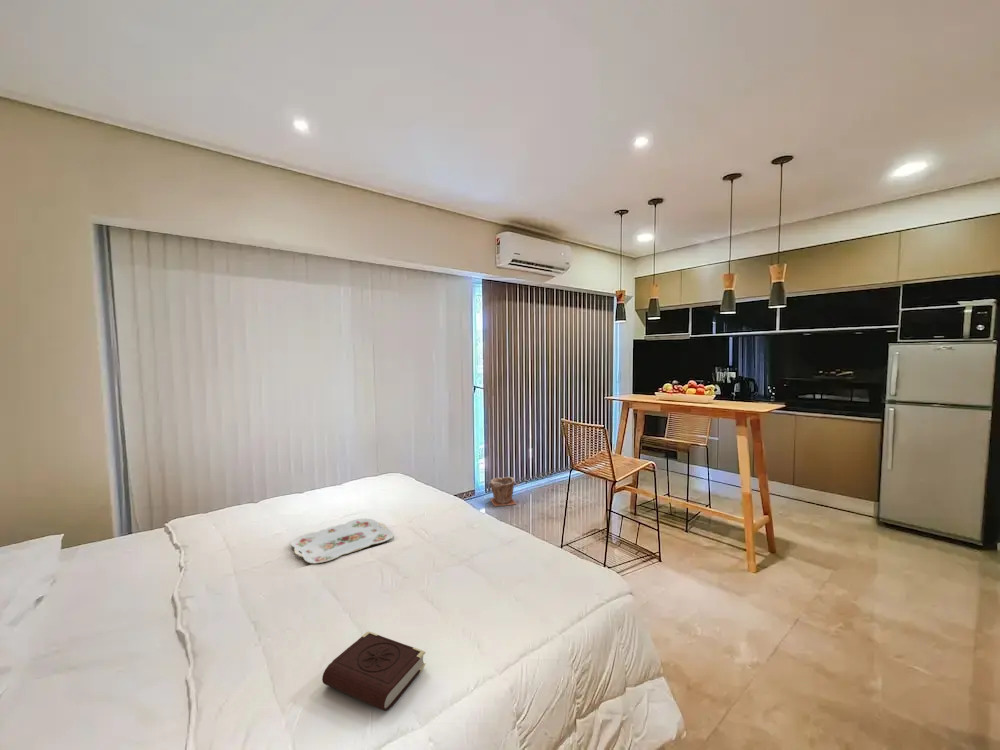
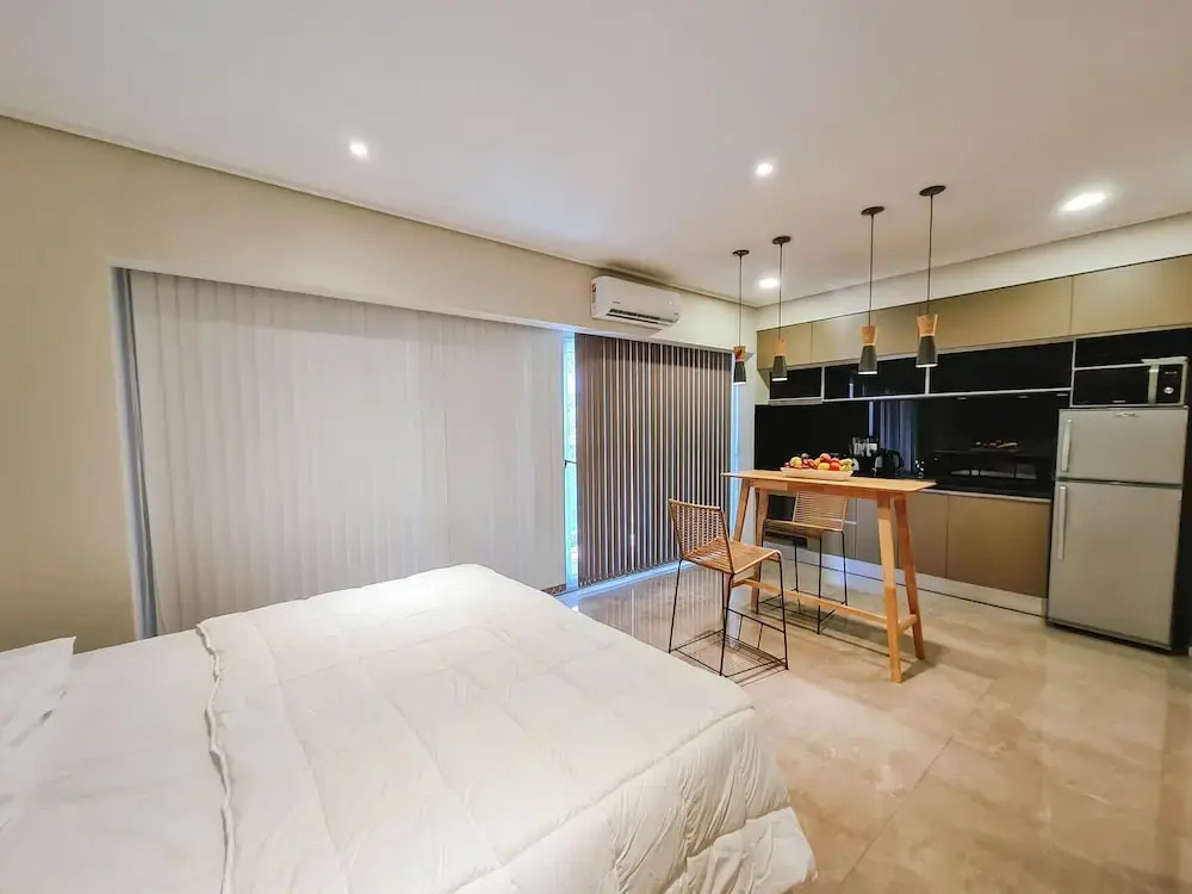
- serving tray (343, 539)
- plant pot (502, 490)
- book (375, 668)
